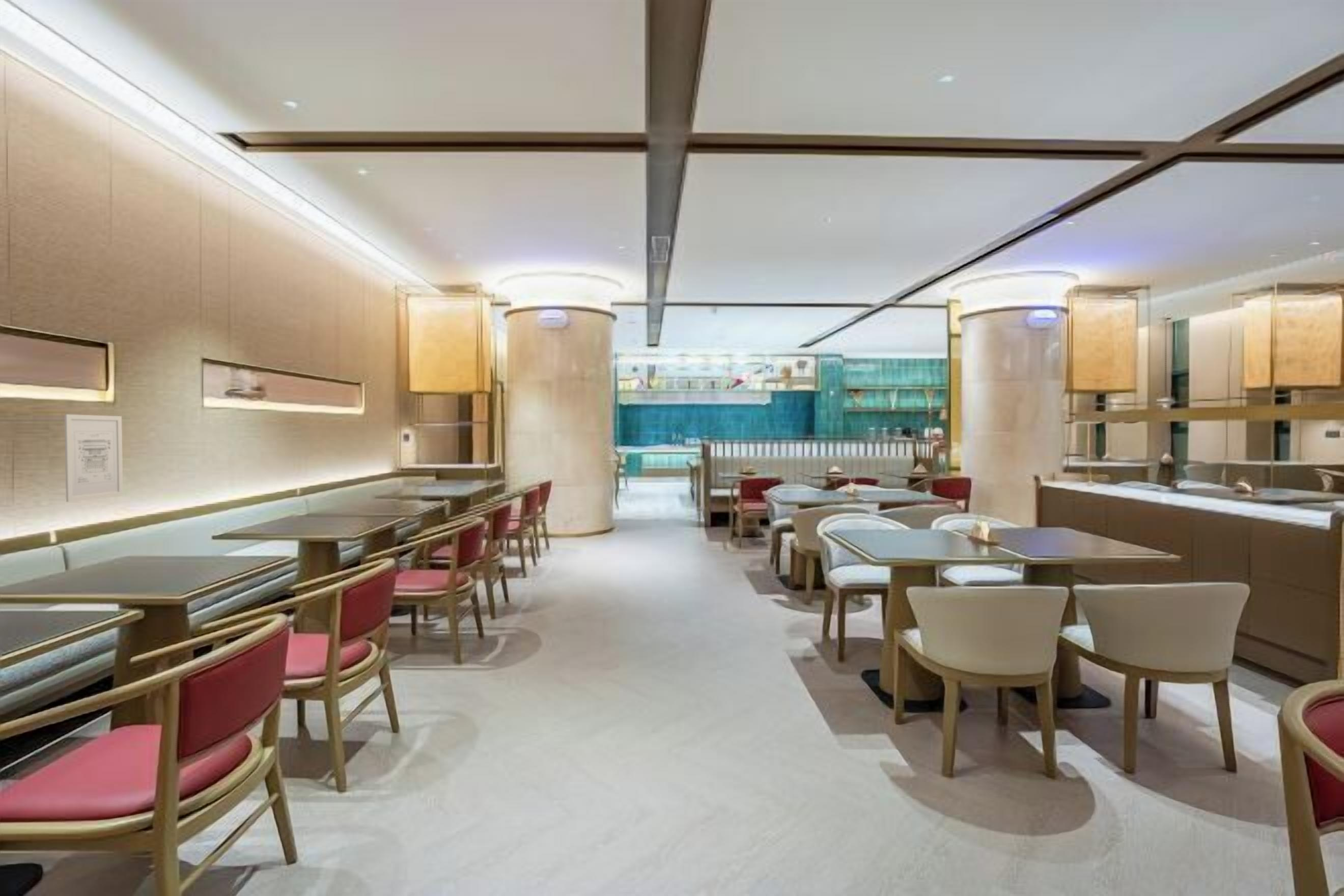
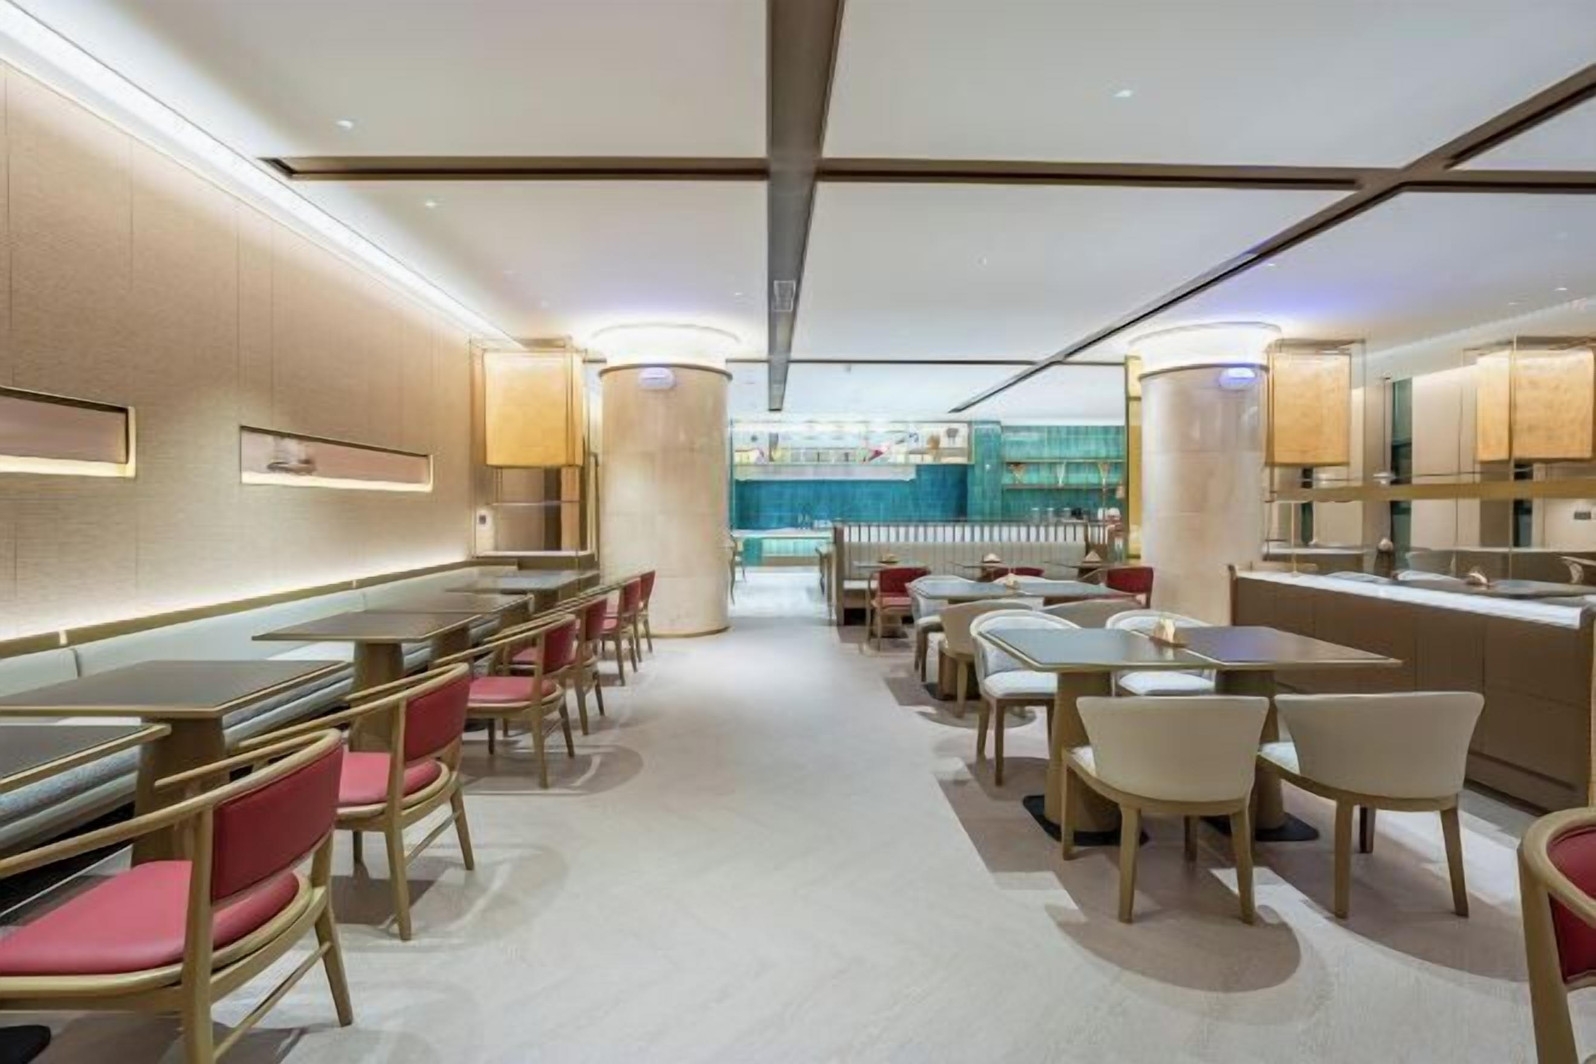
- wall art (95, 457)
